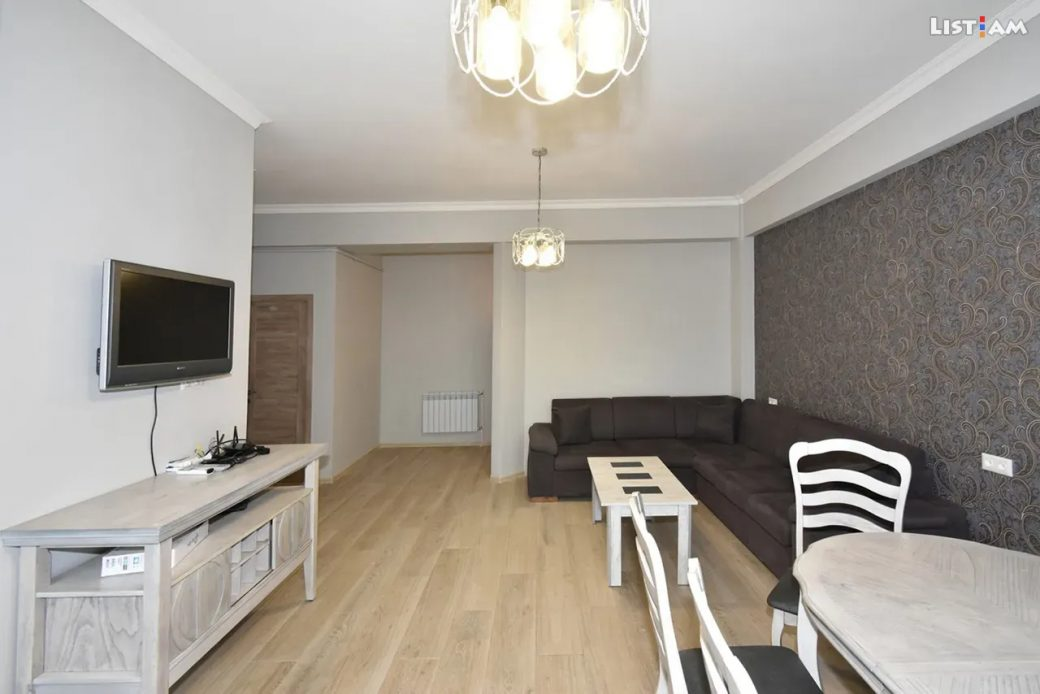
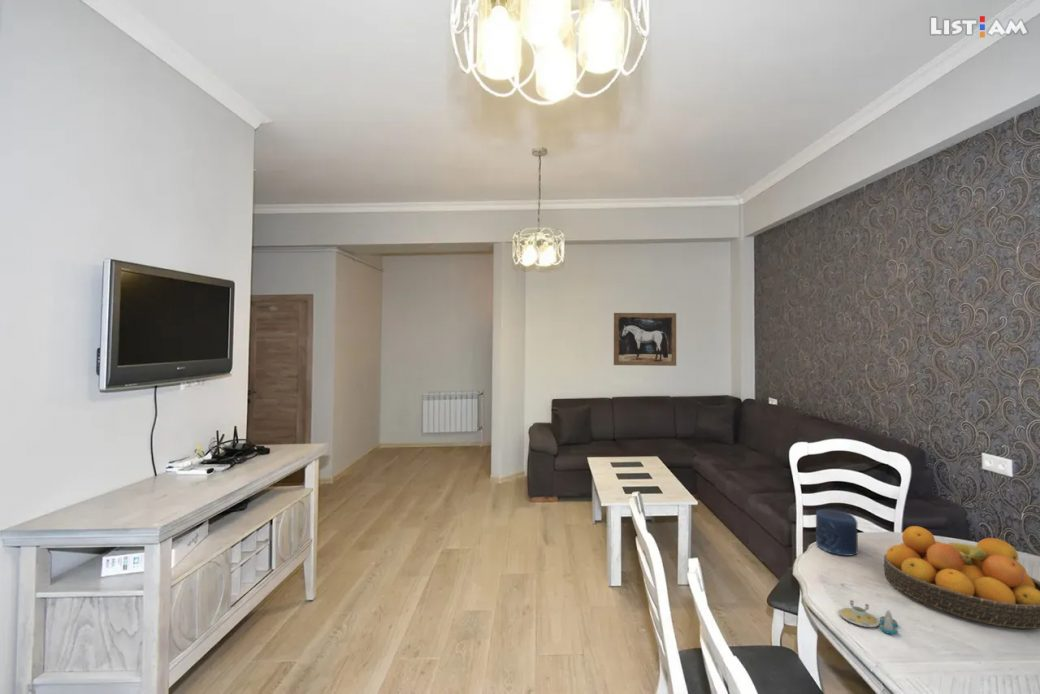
+ wall art (644, 339)
+ candle (836, 531)
+ salt and pepper shaker set (867, 613)
+ fruit bowl (962, 565)
